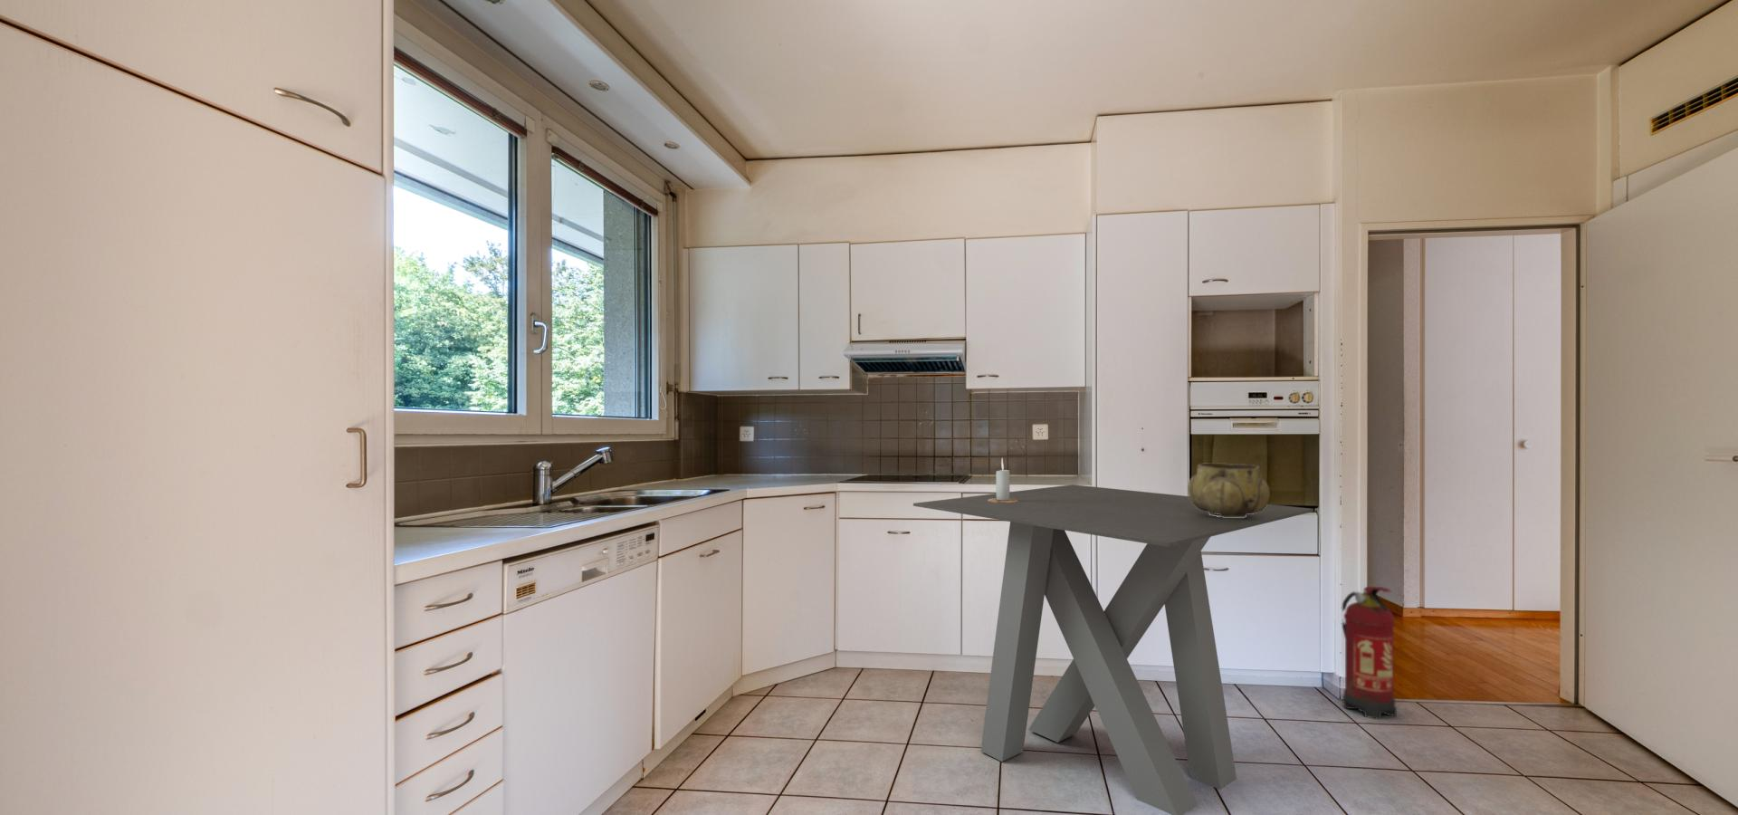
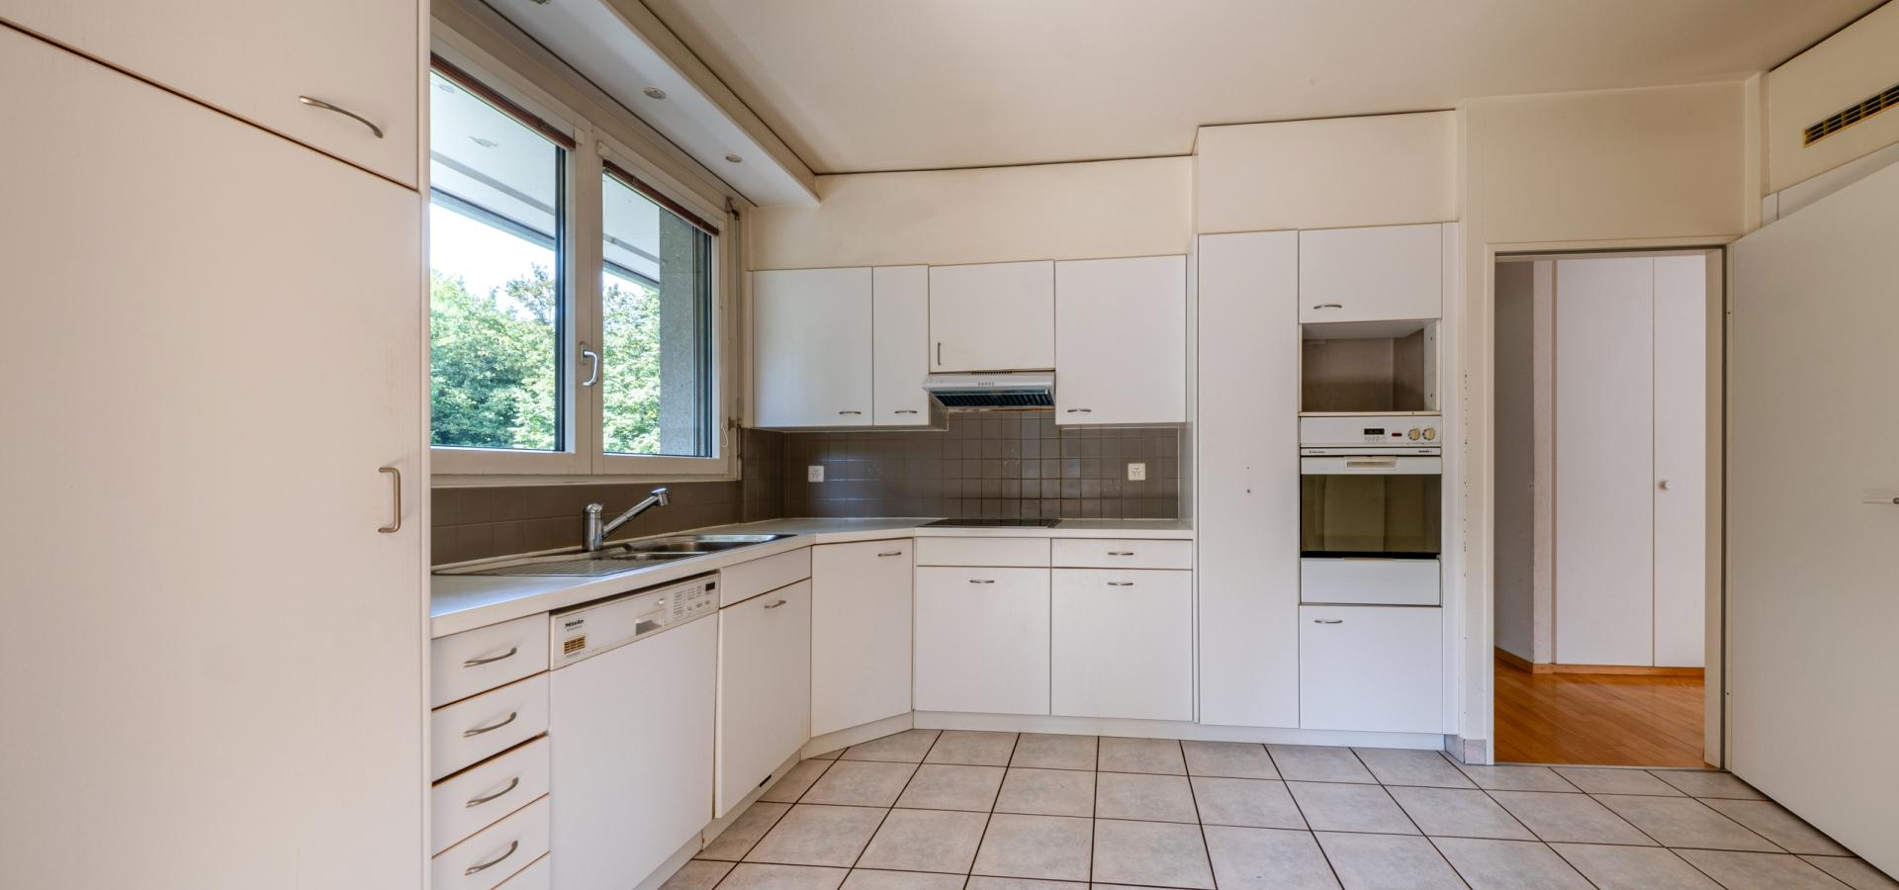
- fire extinguisher (1367, 644)
- candle (1003, 478)
- dining table (1107, 634)
- decorative bowl (1227, 490)
